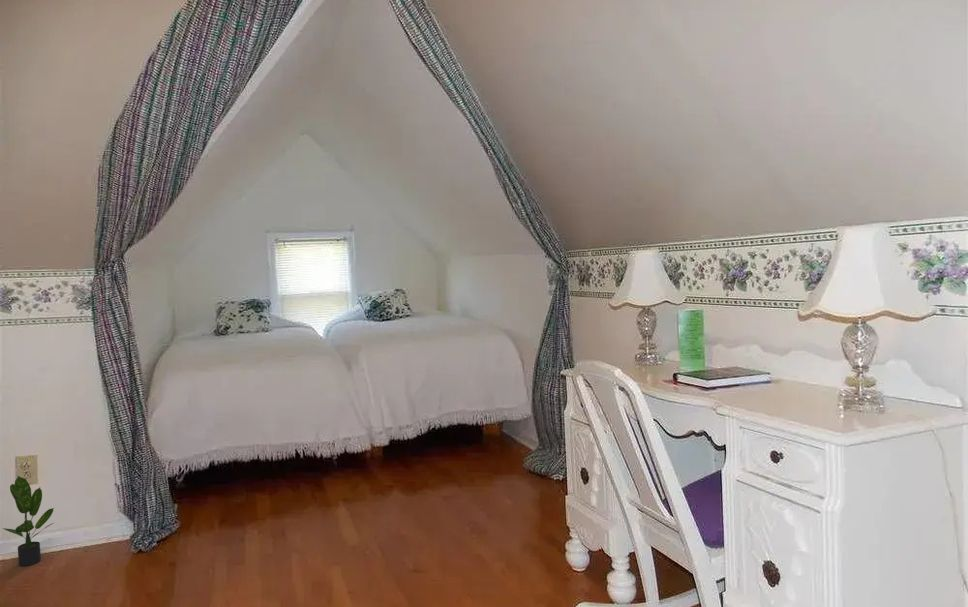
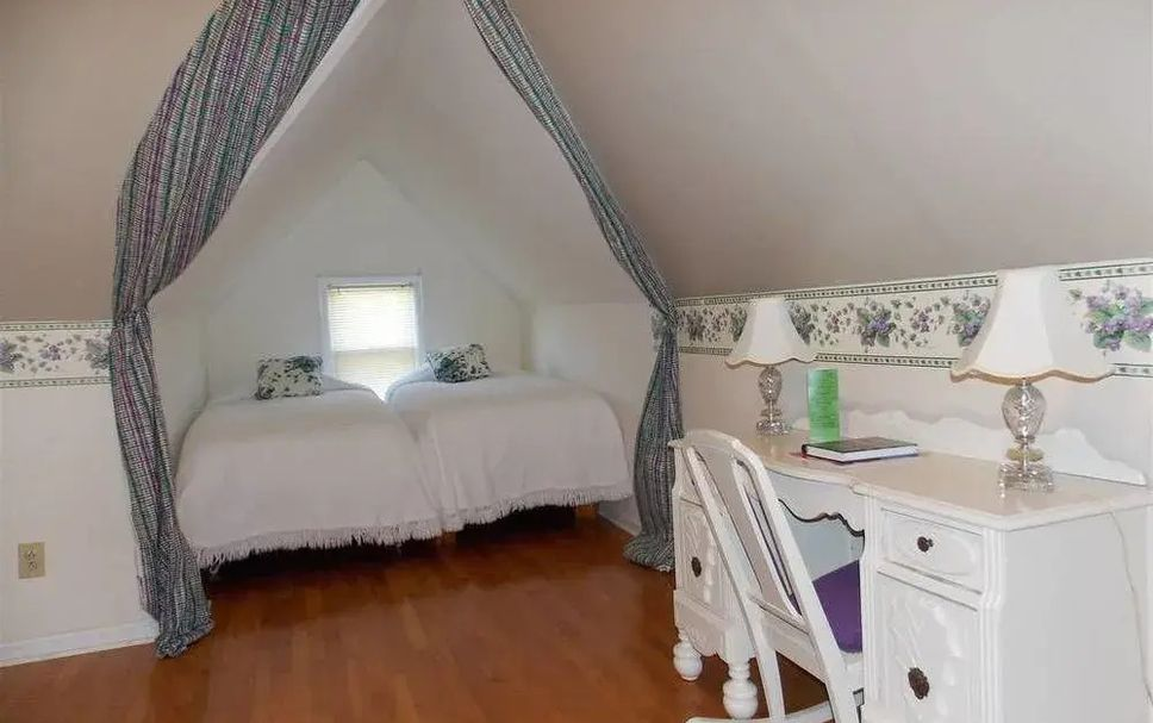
- potted plant (27, 521)
